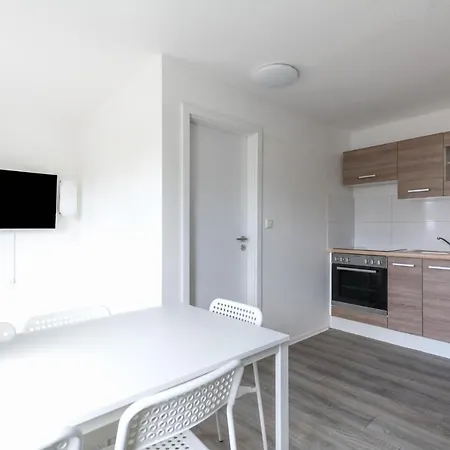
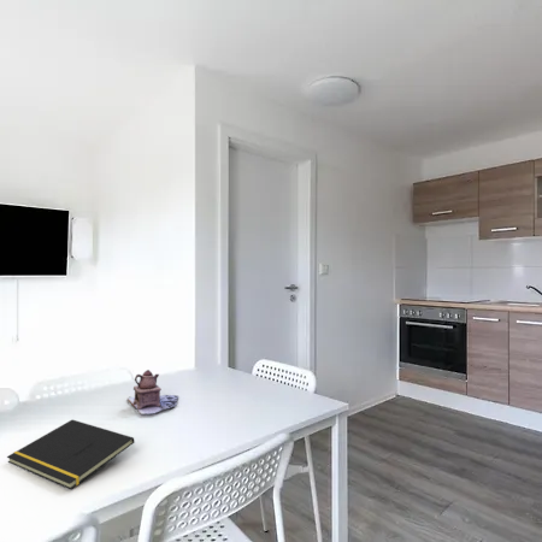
+ notepad (71, 449)
+ teapot (149, 388)
